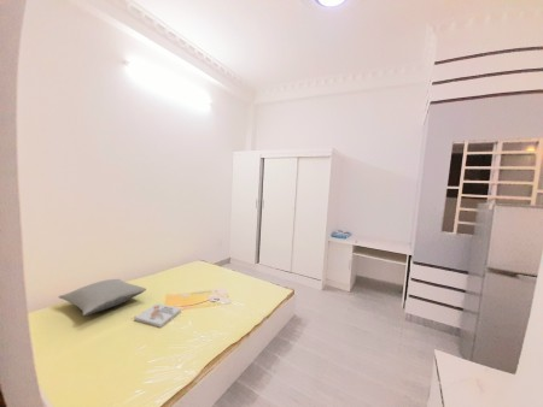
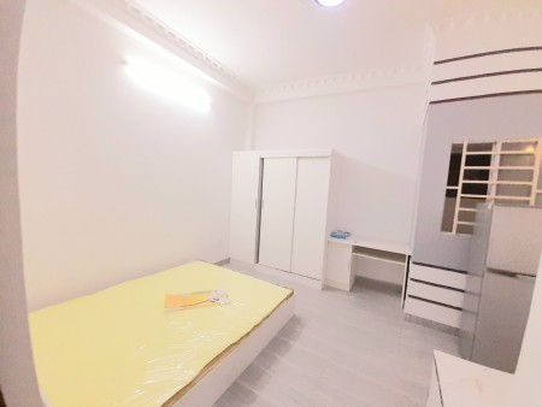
- book (158, 313)
- pillow (104, 293)
